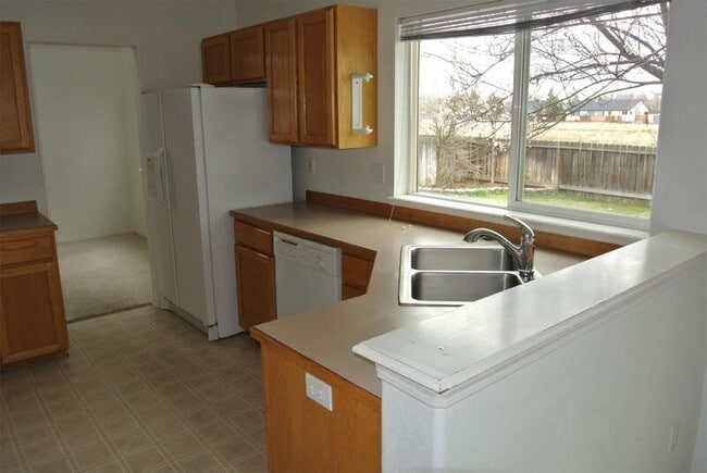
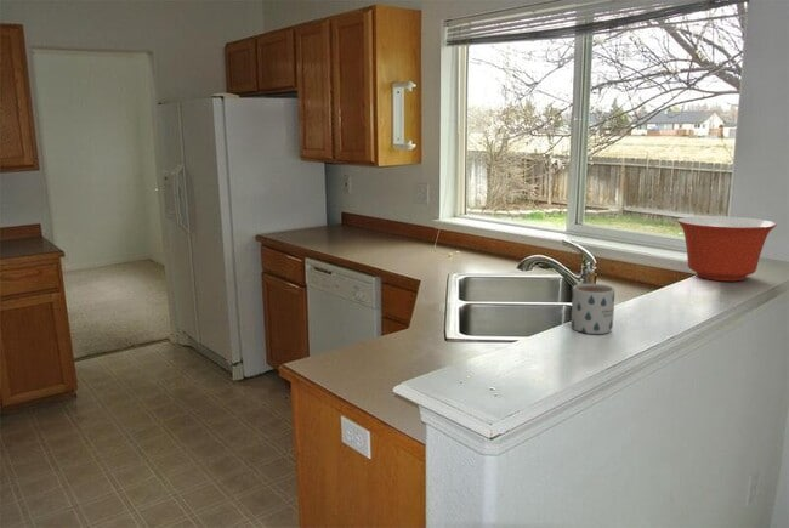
+ mixing bowl (722, 249)
+ mug (596, 306)
